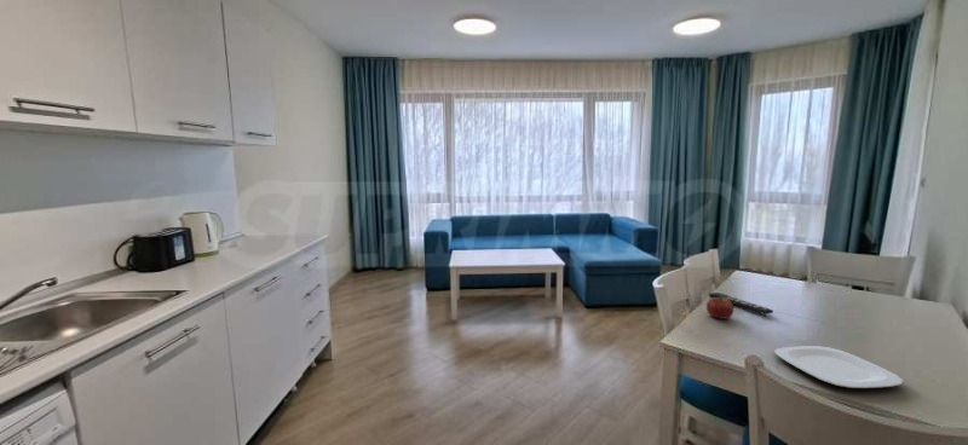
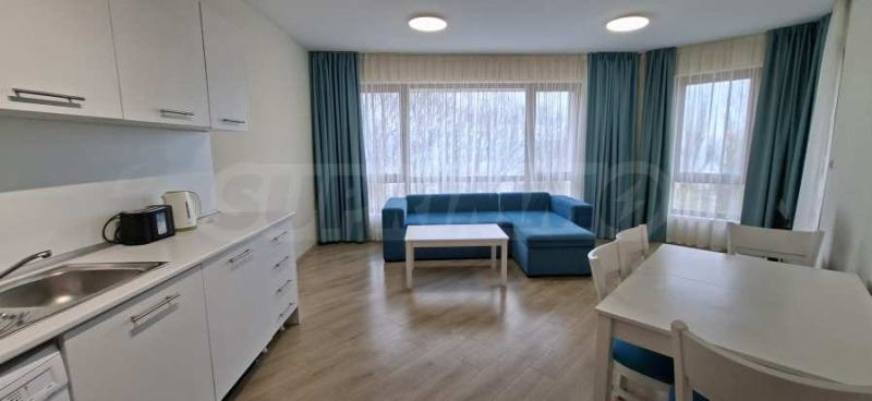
- plate (832, 366)
- apple (720, 305)
- remote control (738, 302)
